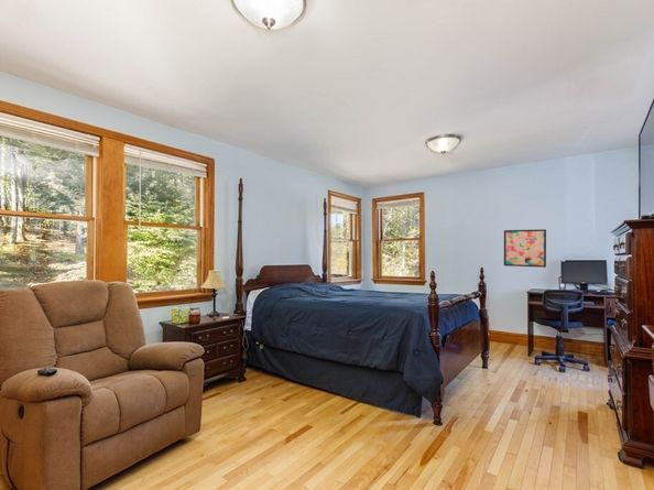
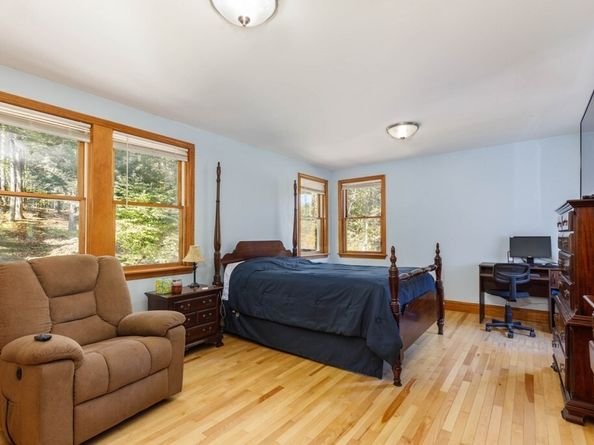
- wall art (524, 248)
